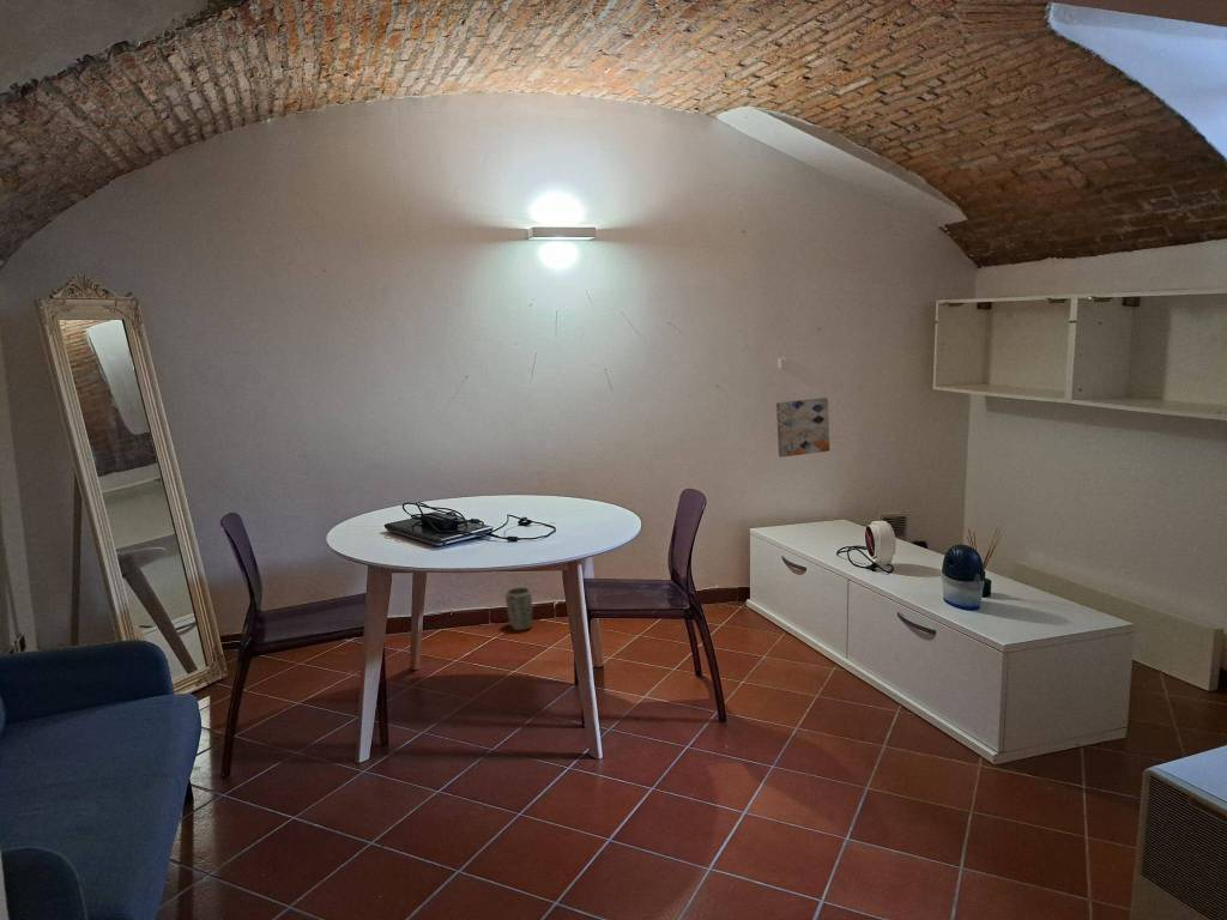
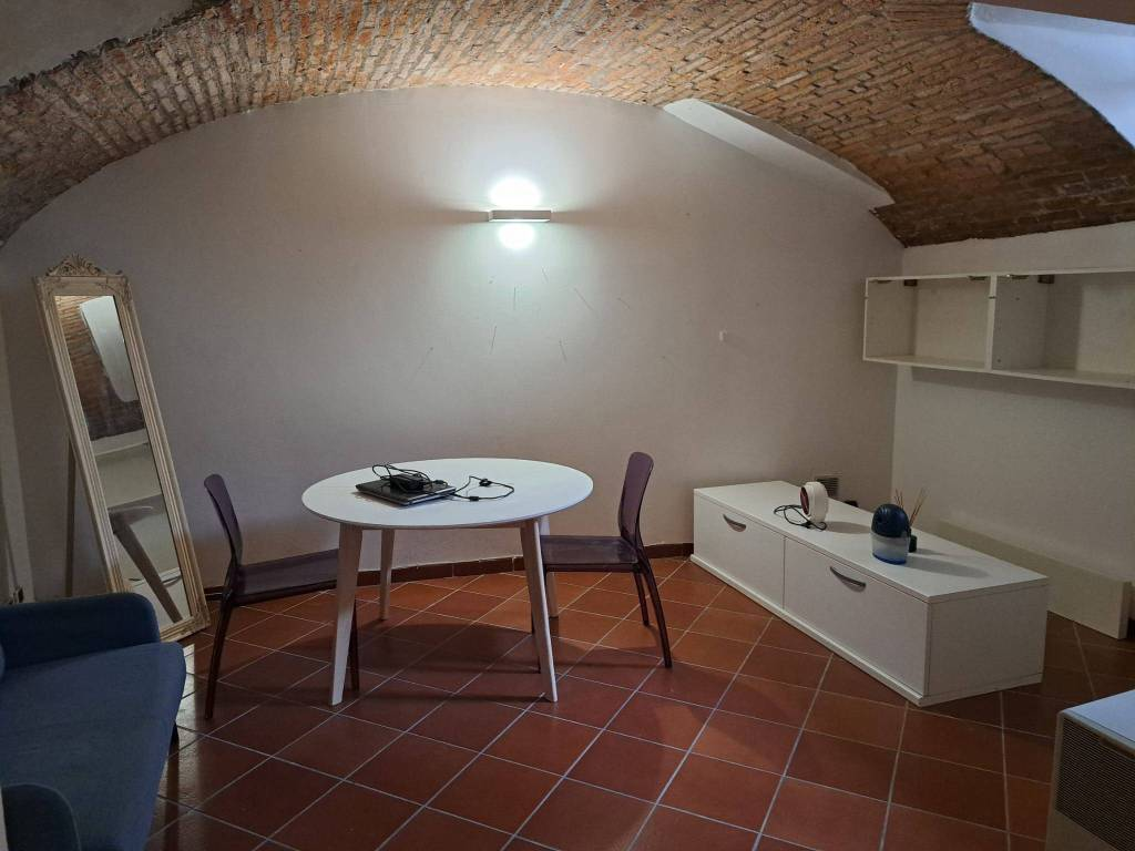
- wall art (803, 426)
- plant pot (519, 609)
